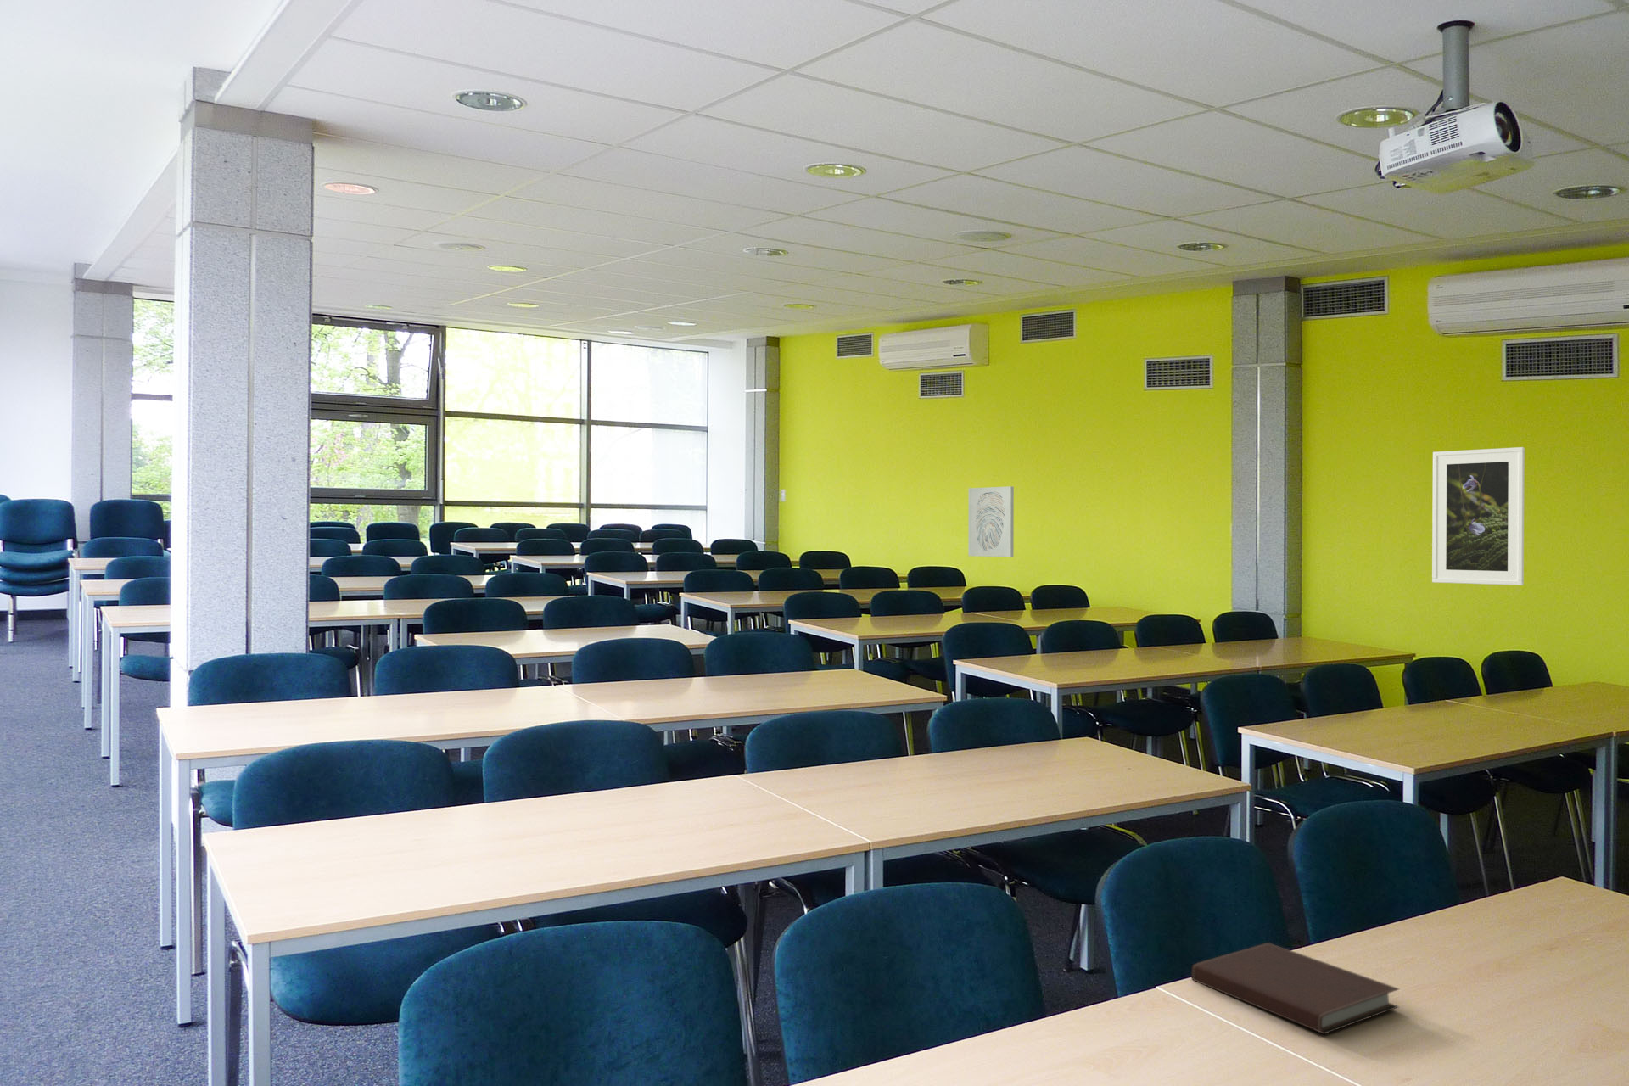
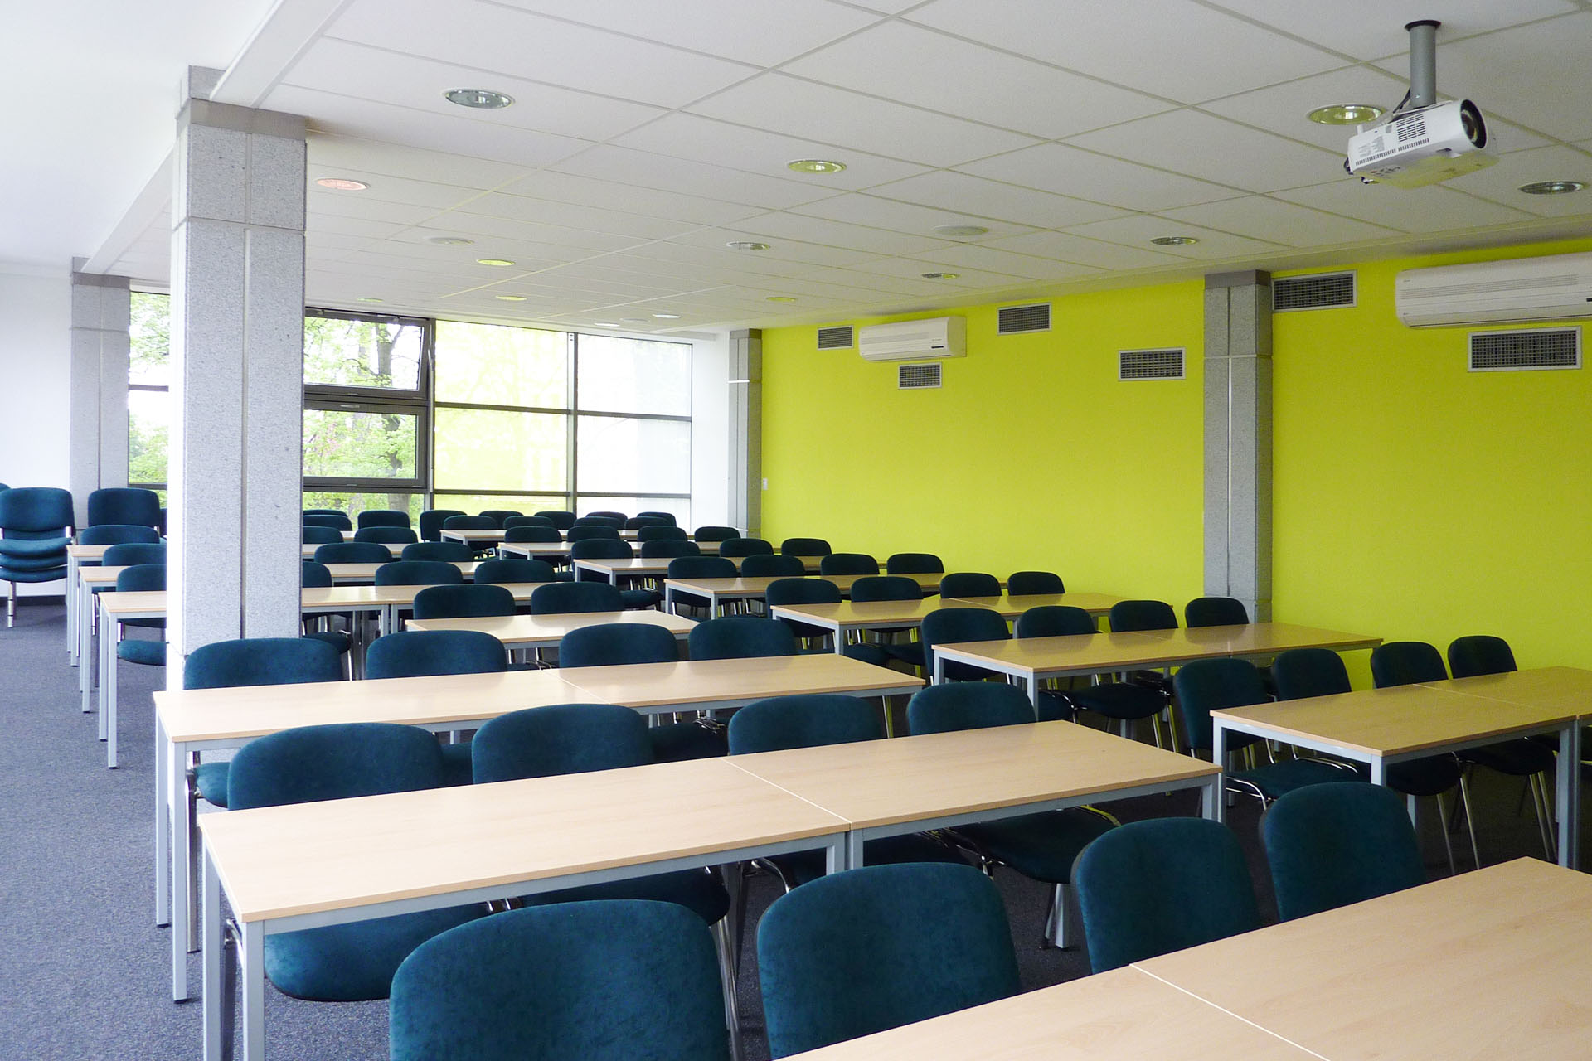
- notebook (1292, 985)
- wall art (990, 521)
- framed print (1476, 516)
